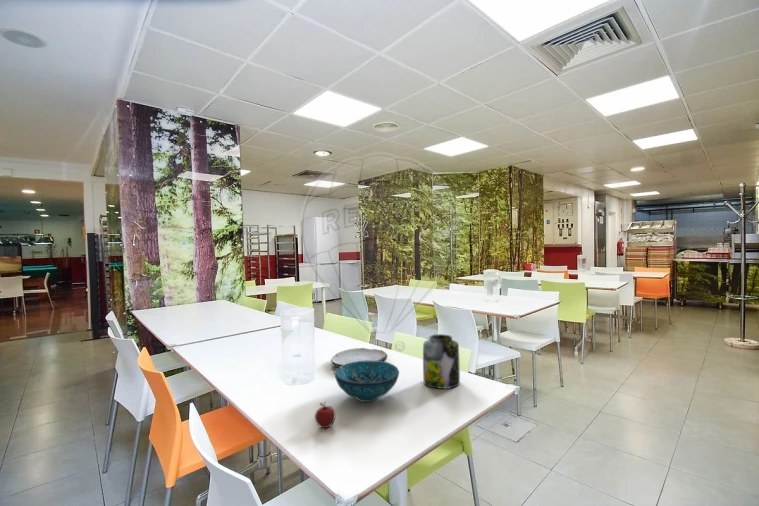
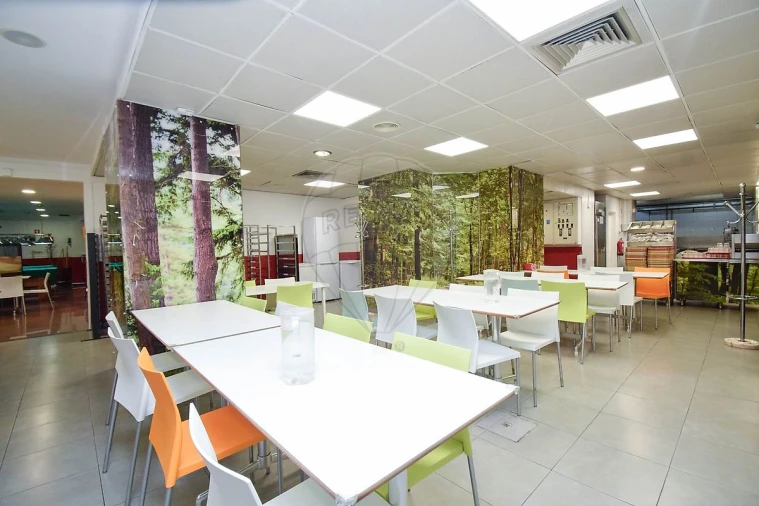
- jar (441, 359)
- apple (325, 414)
- plate (359, 358)
- decorative bowl (367, 383)
